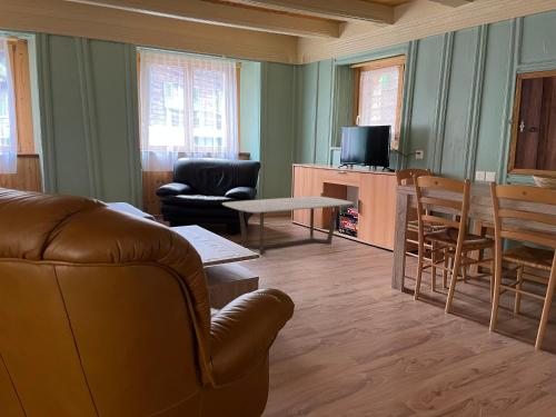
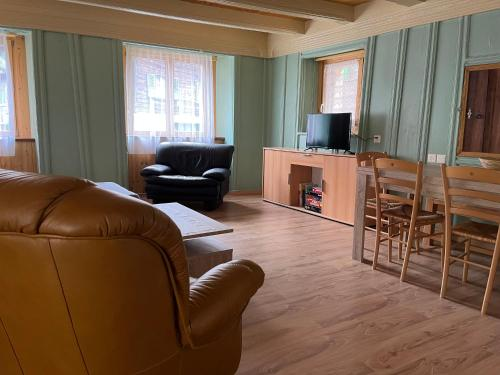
- coffee table (284, 210)
